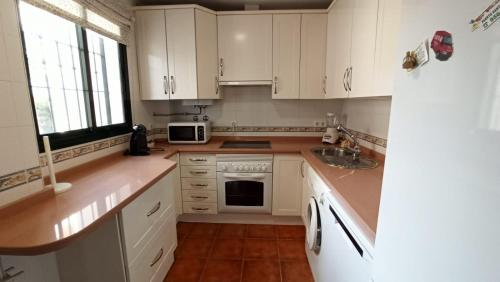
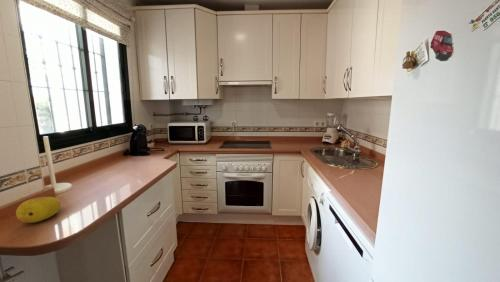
+ fruit (41, 207)
